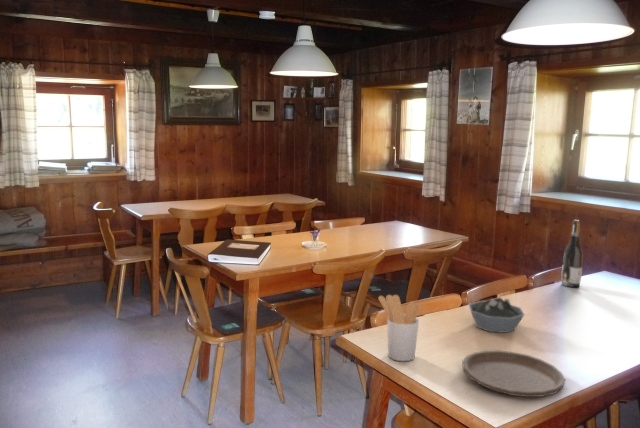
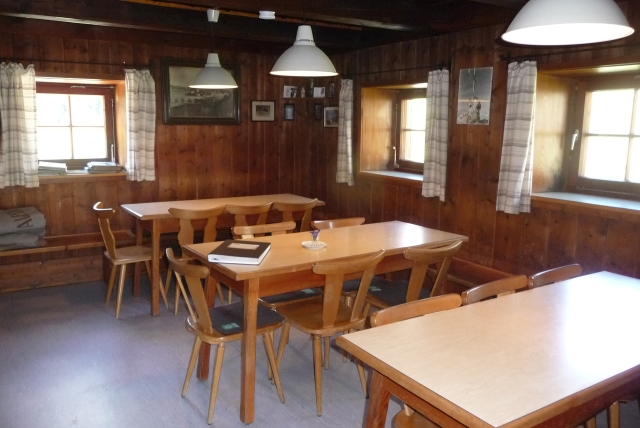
- utensil holder (397, 325)
- bowl (495, 312)
- wine bottle (573, 252)
- plate (511, 373)
